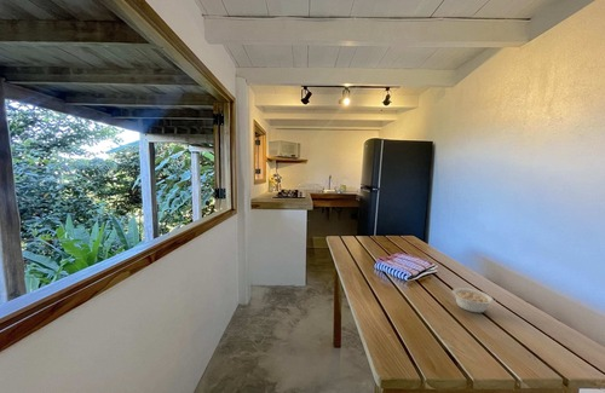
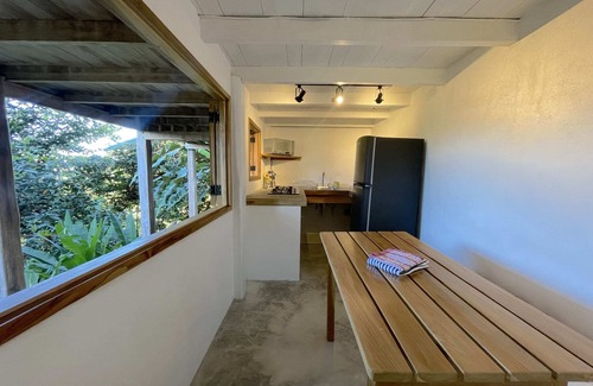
- legume (473, 300)
